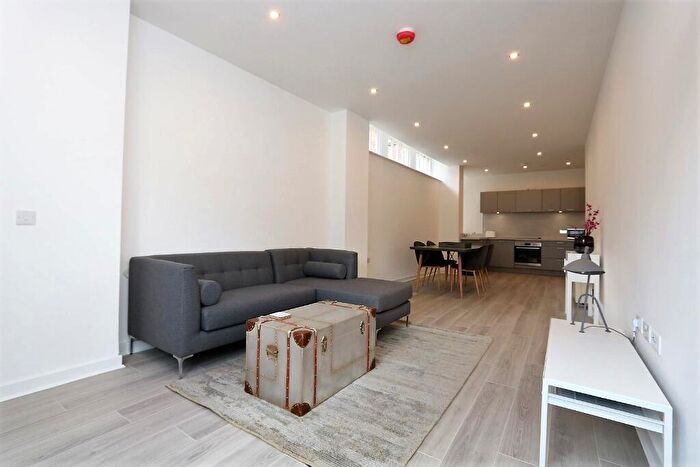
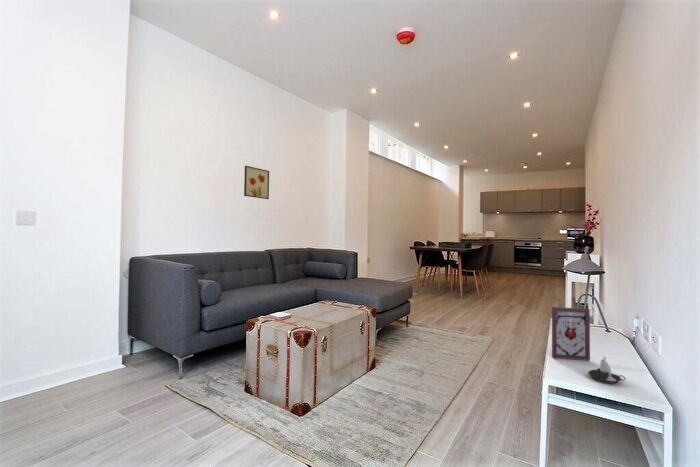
+ picture frame (566, 331)
+ wall art (256, 183)
+ candle (606, 368)
